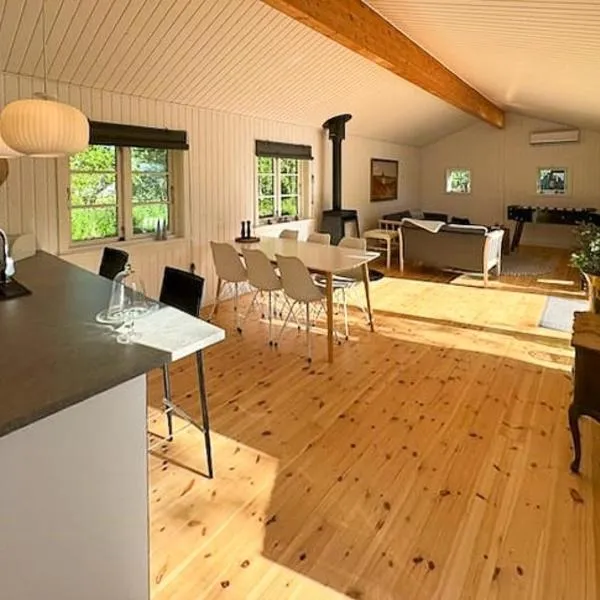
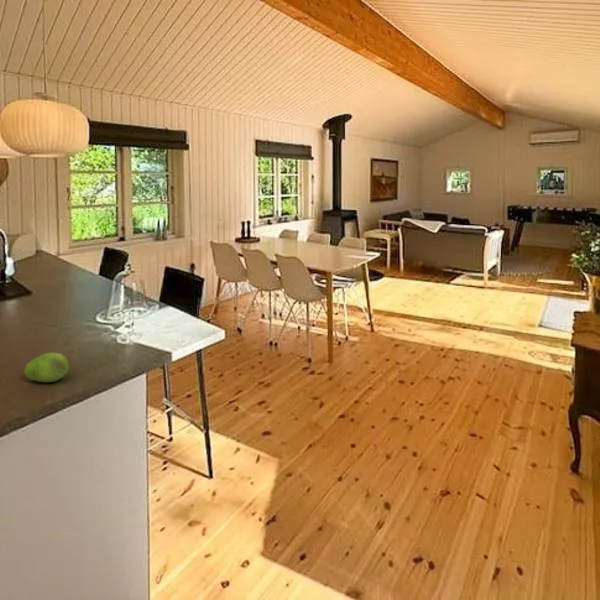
+ fruit (46, 367)
